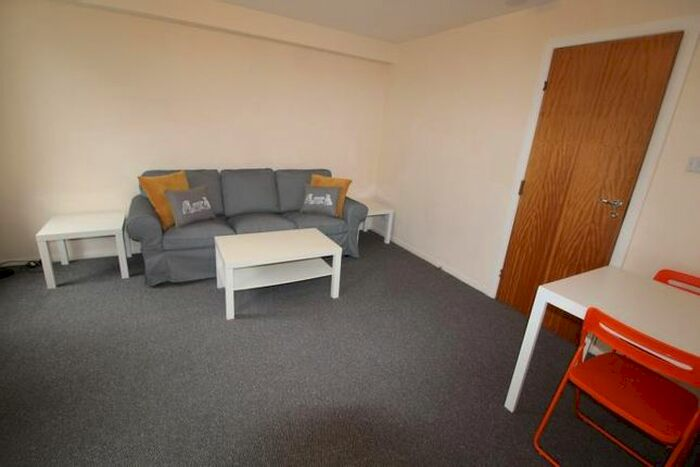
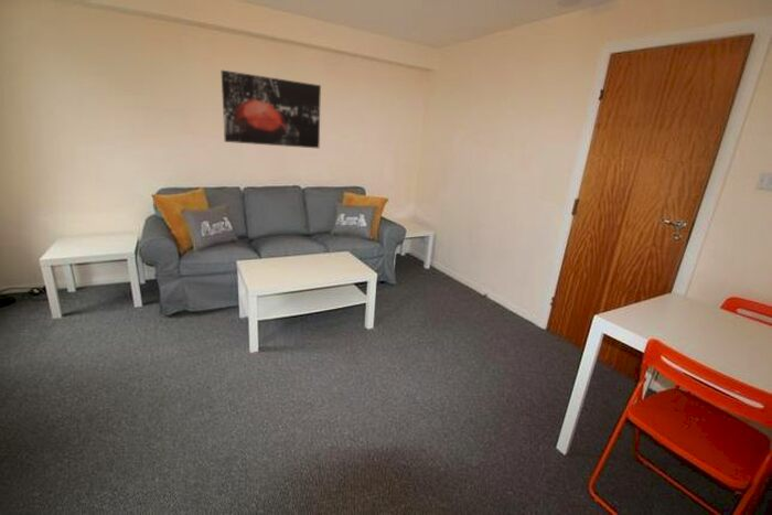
+ wall art (274, 112)
